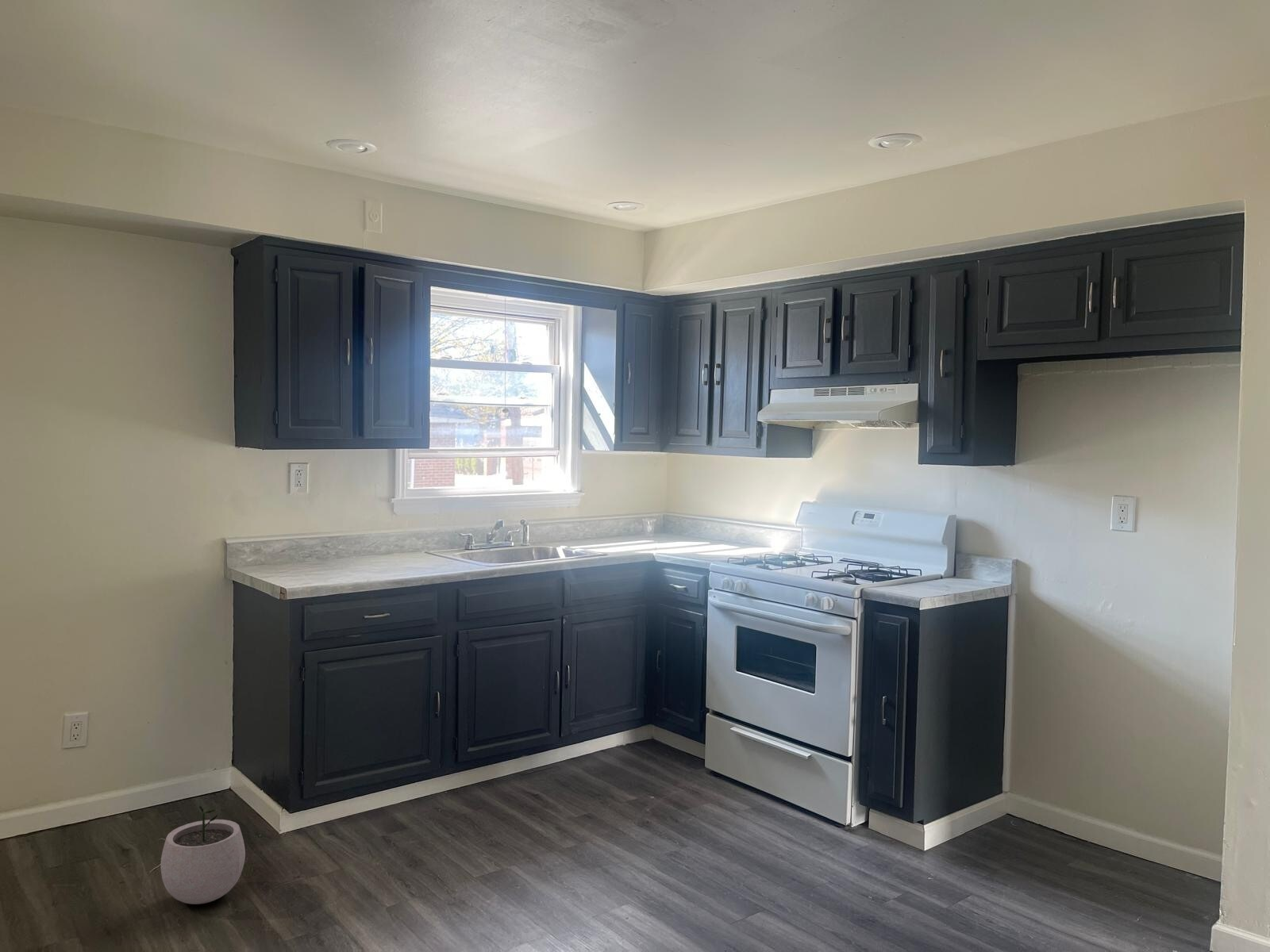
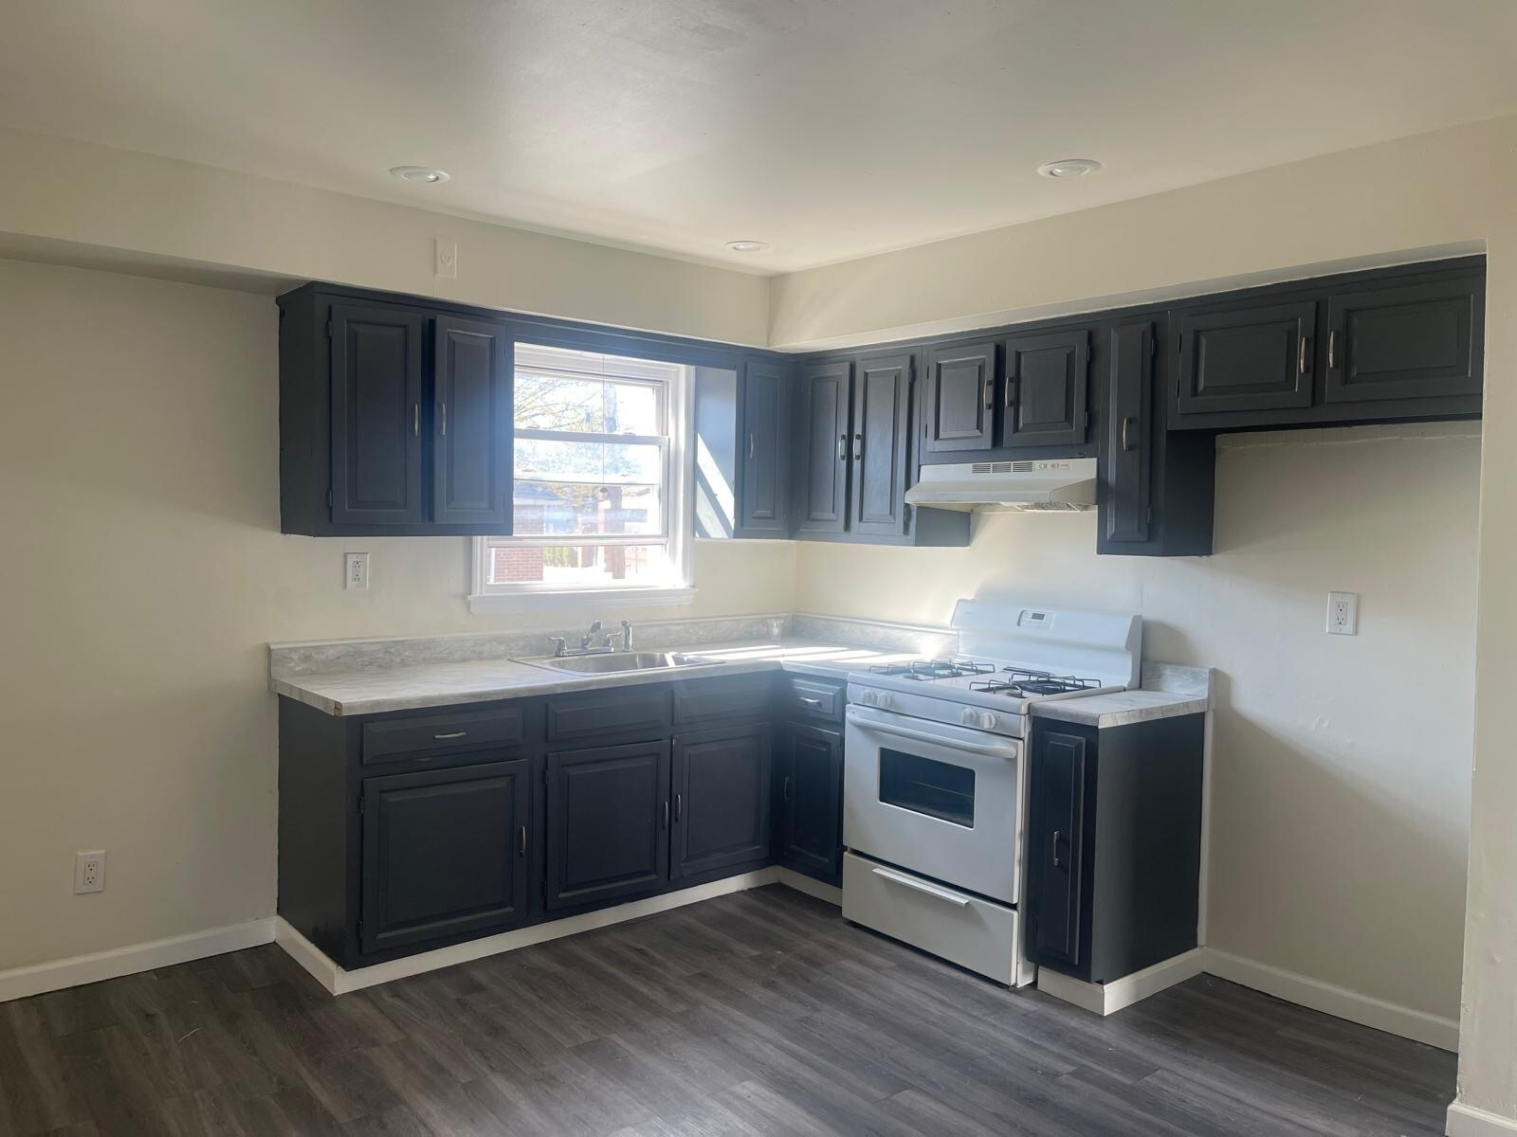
- plant pot (203, 850)
